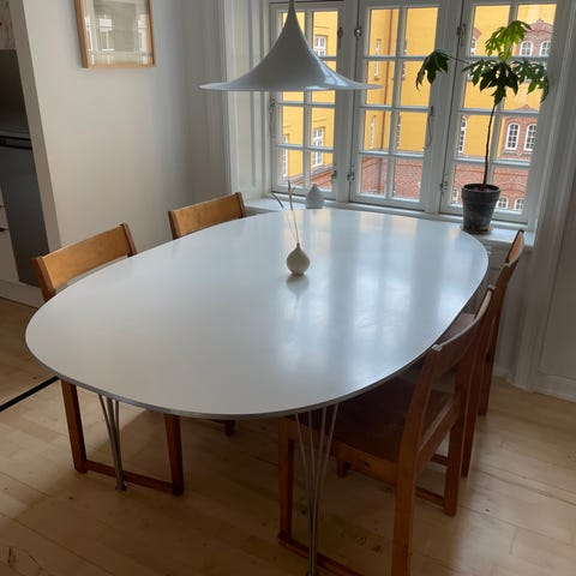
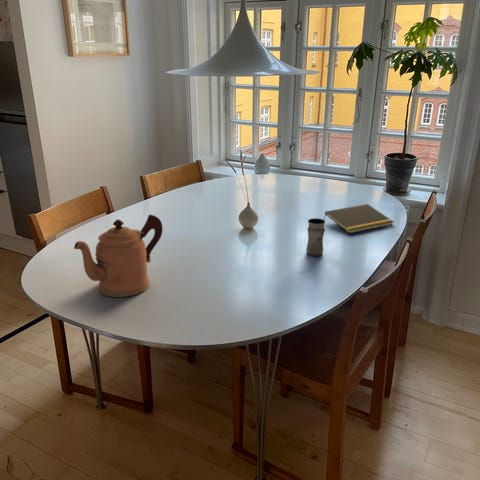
+ notepad (359, 217)
+ jar (315, 237)
+ coffeepot (122, 252)
